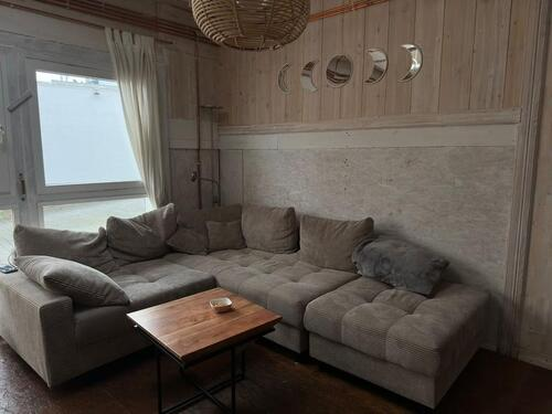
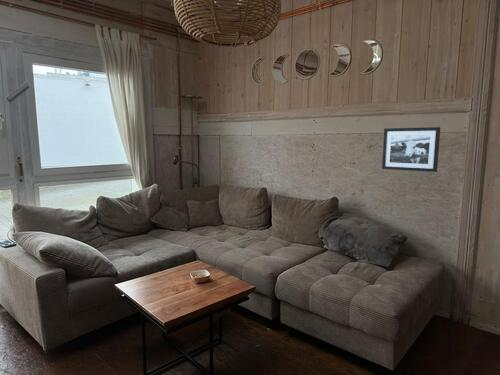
+ picture frame (409, 149)
